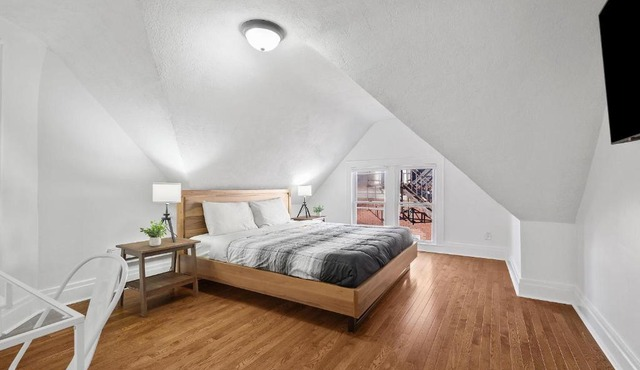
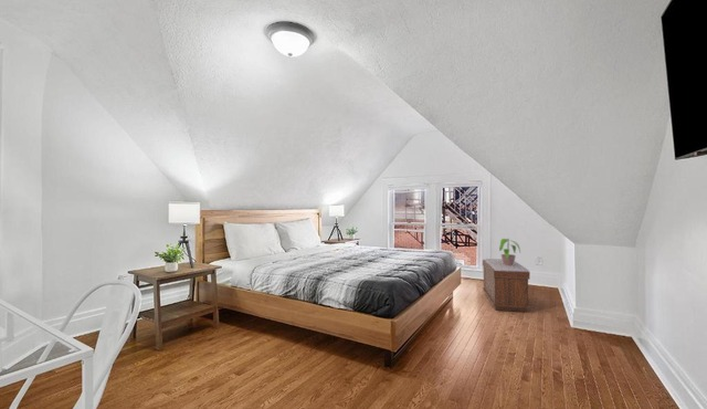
+ potted plant (508, 251)
+ bench (504, 282)
